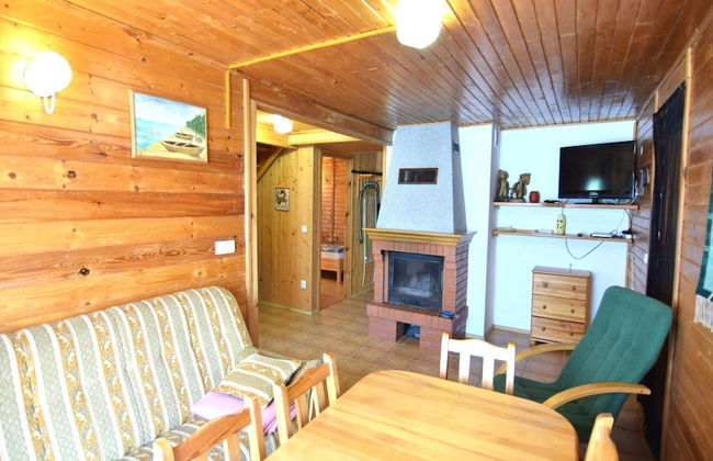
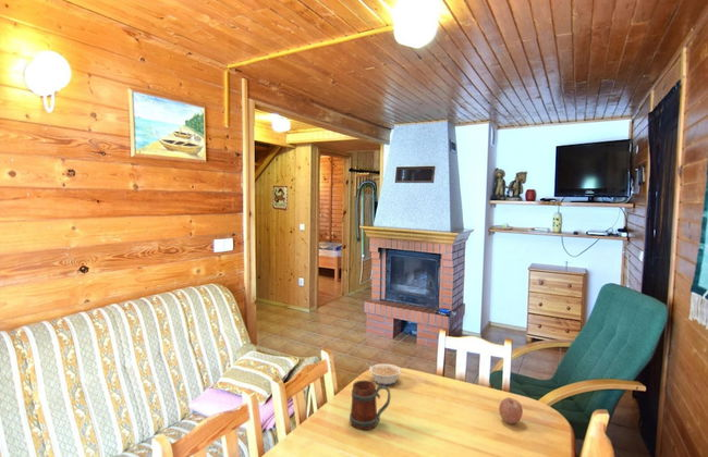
+ fruit (510, 410)
+ legume (383, 373)
+ mug (369, 404)
